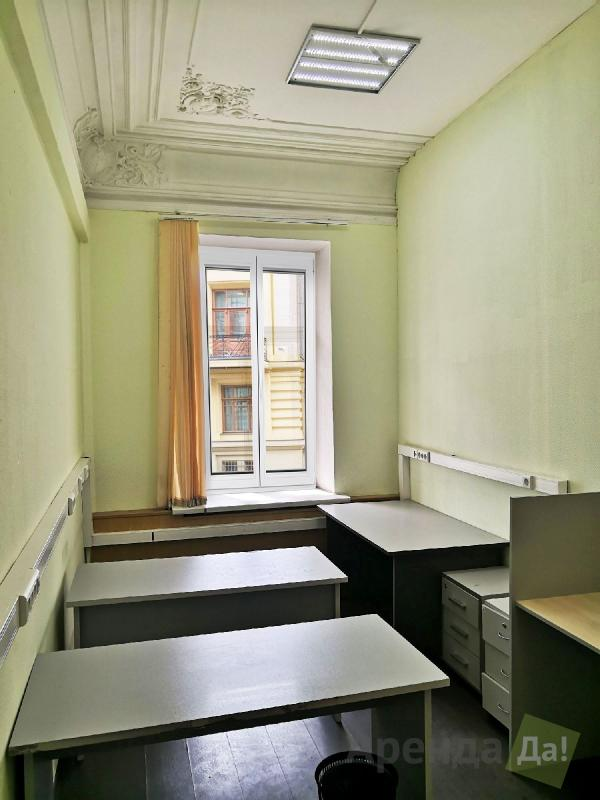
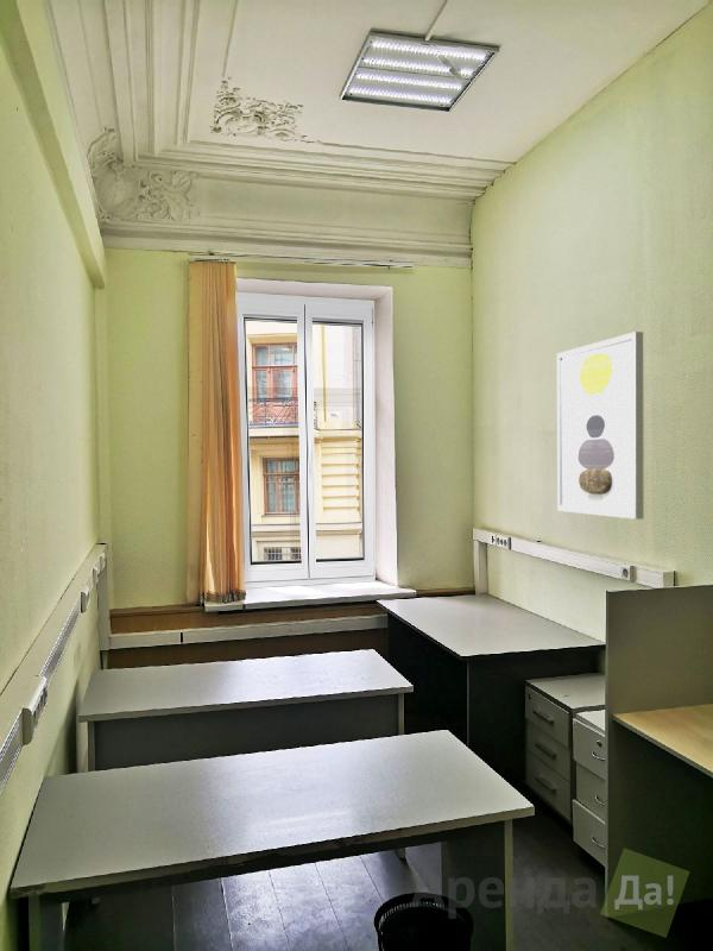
+ wall art (594, 429)
